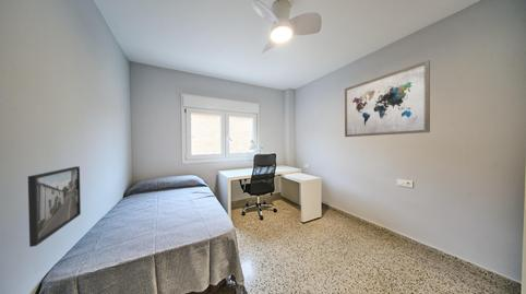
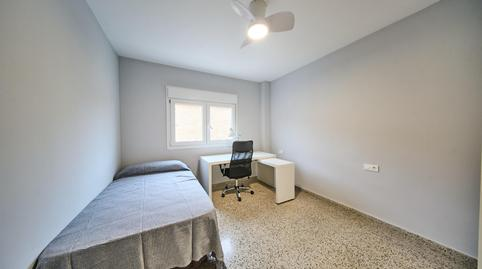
- wall art (379, 106)
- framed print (59, 199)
